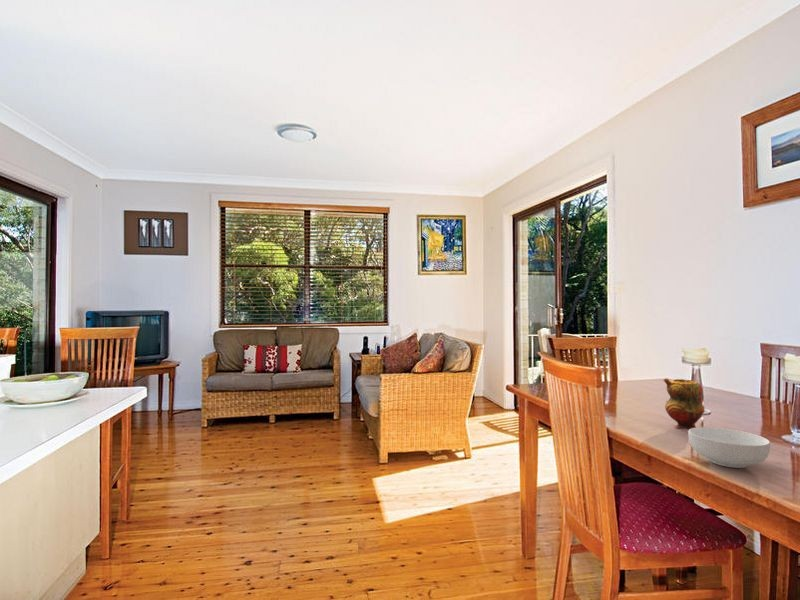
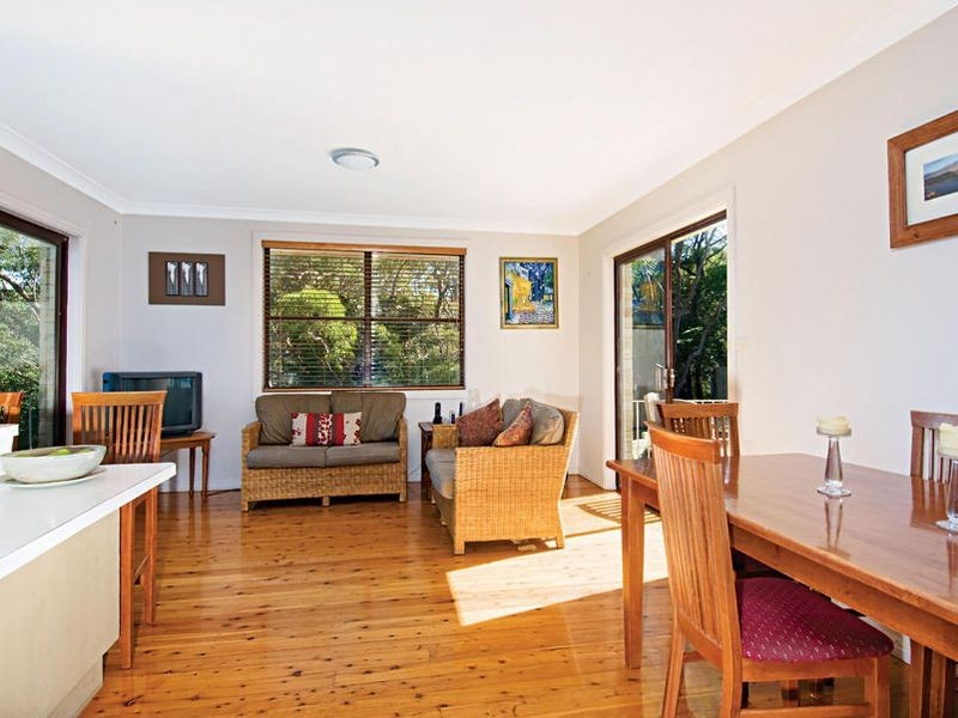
- teapot (685, 399)
- cereal bowl (727, 448)
